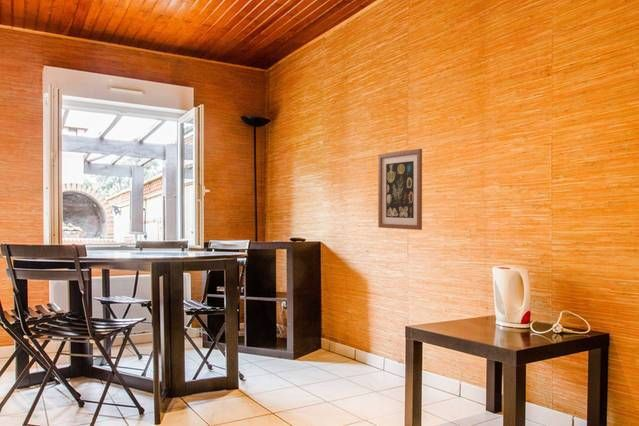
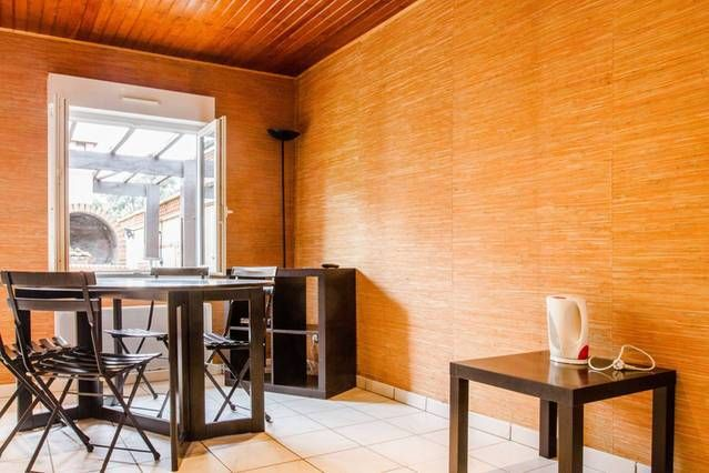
- wall art (399, 190)
